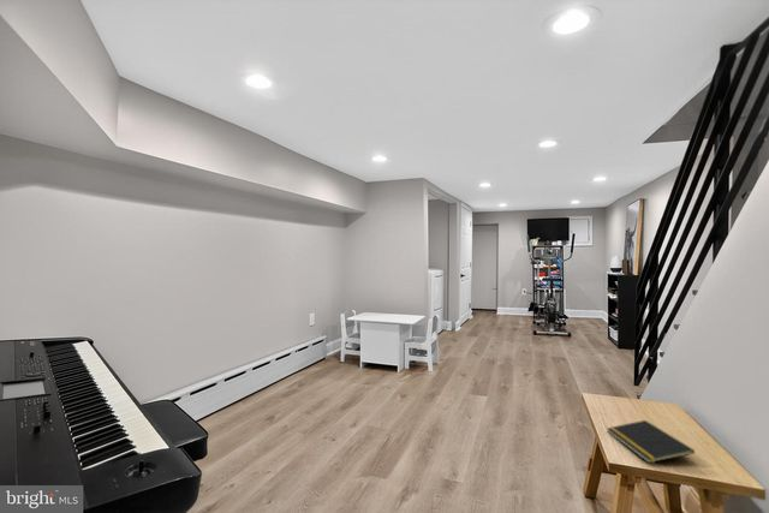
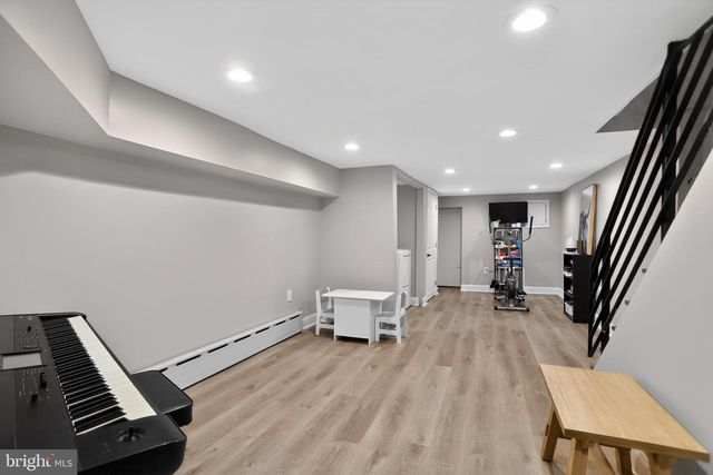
- notepad (646, 440)
